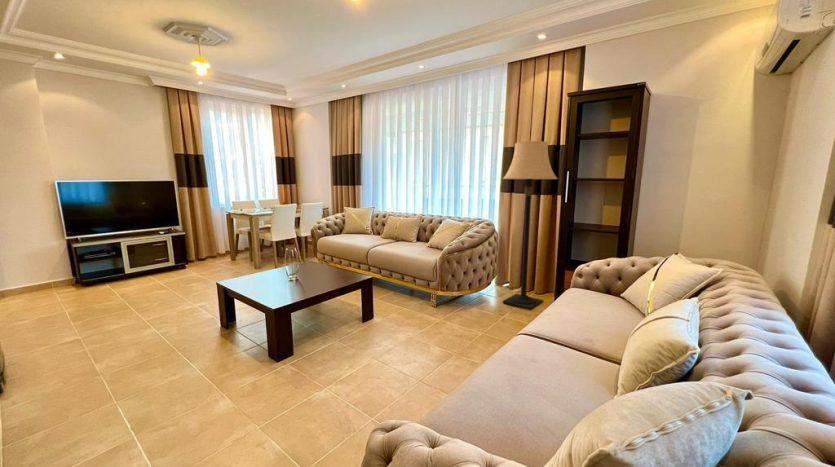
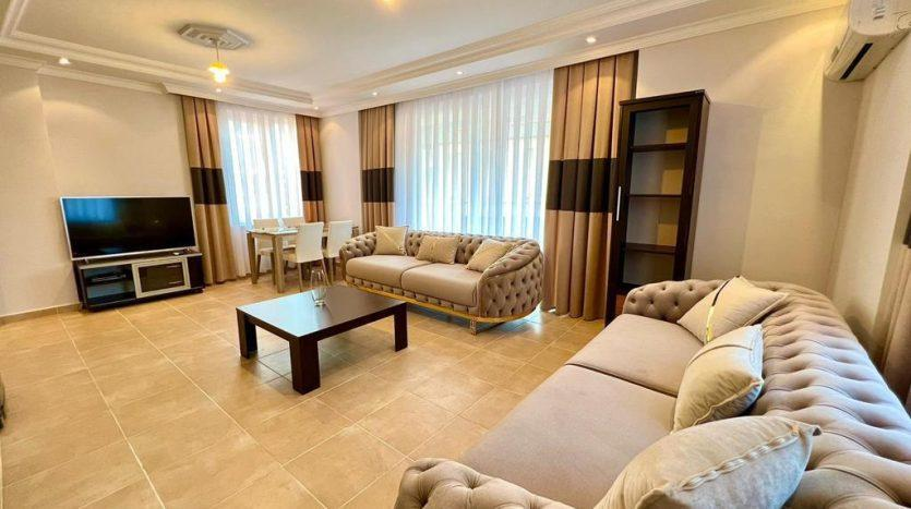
- lamp (527, 225)
